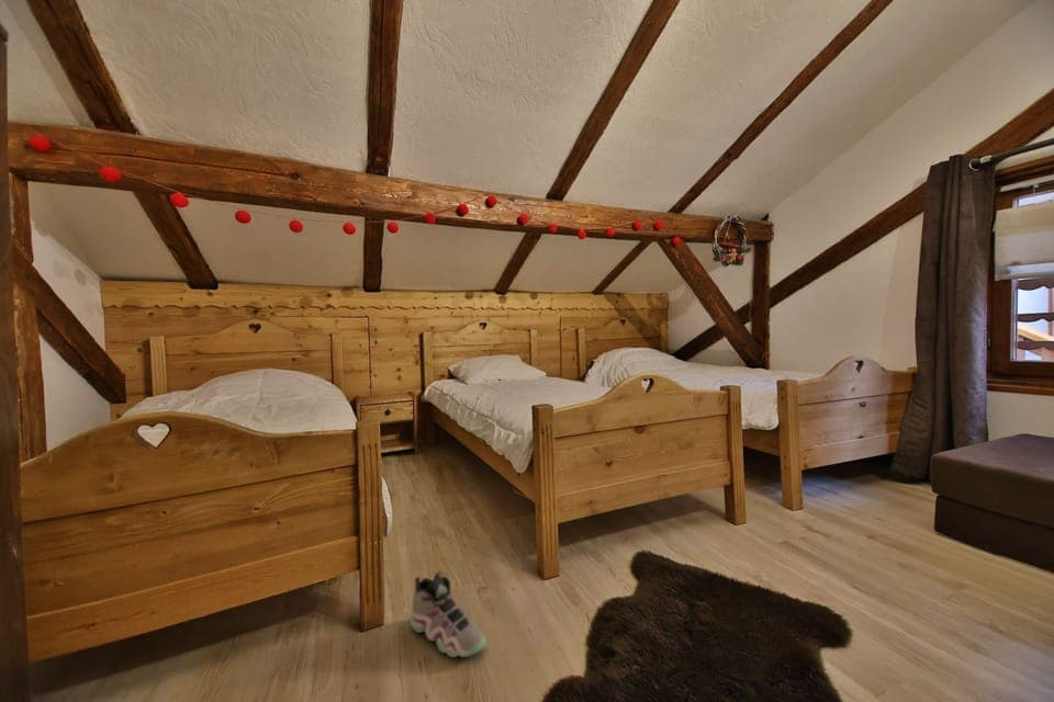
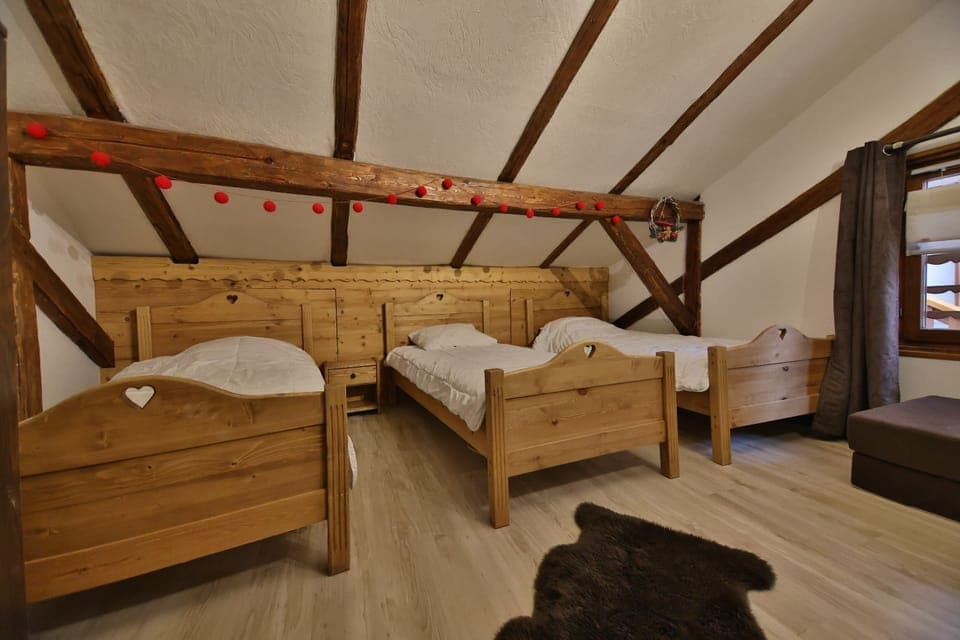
- sneaker (444, 605)
